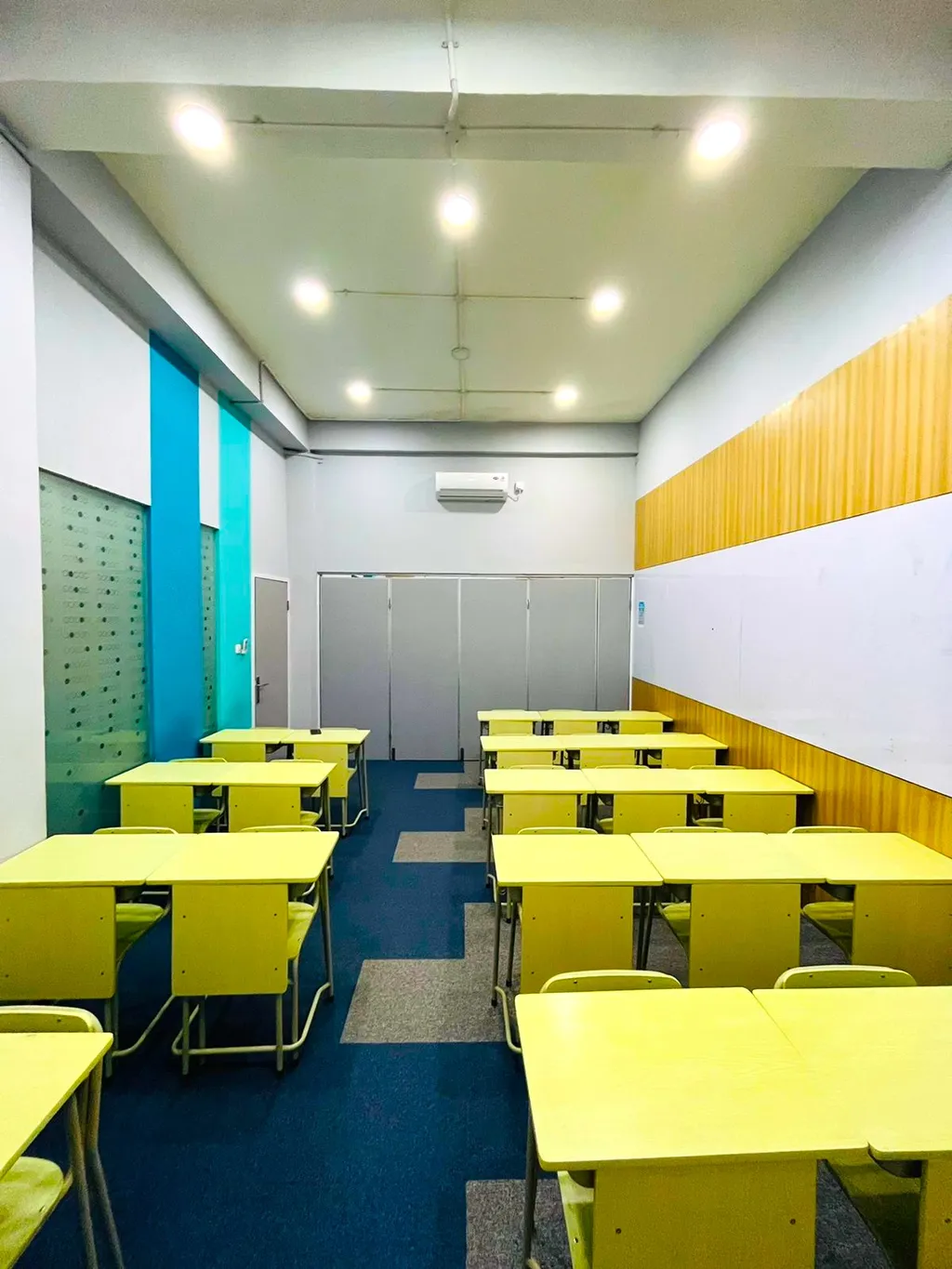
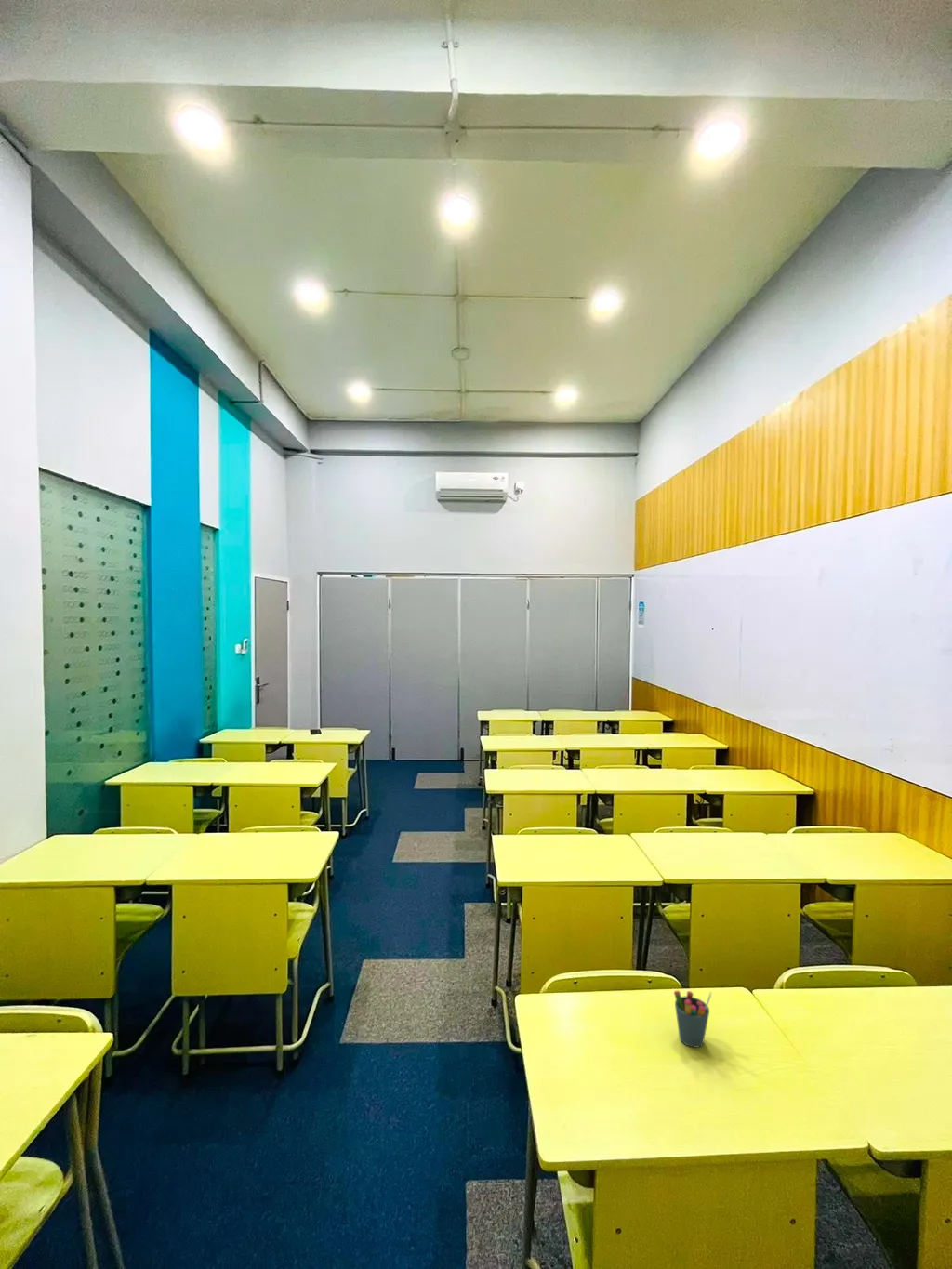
+ pen holder (692, 1014)
